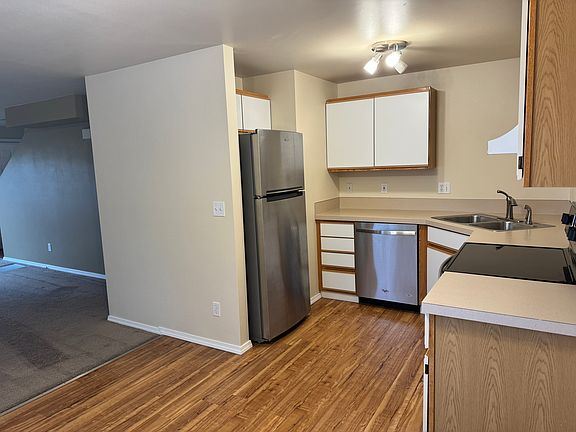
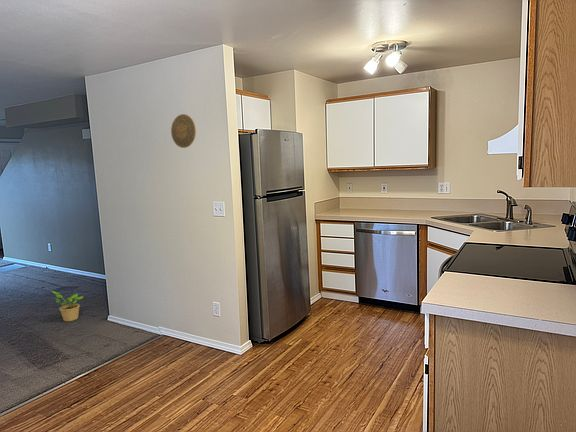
+ potted plant (69, 304)
+ decorative plate (182, 131)
